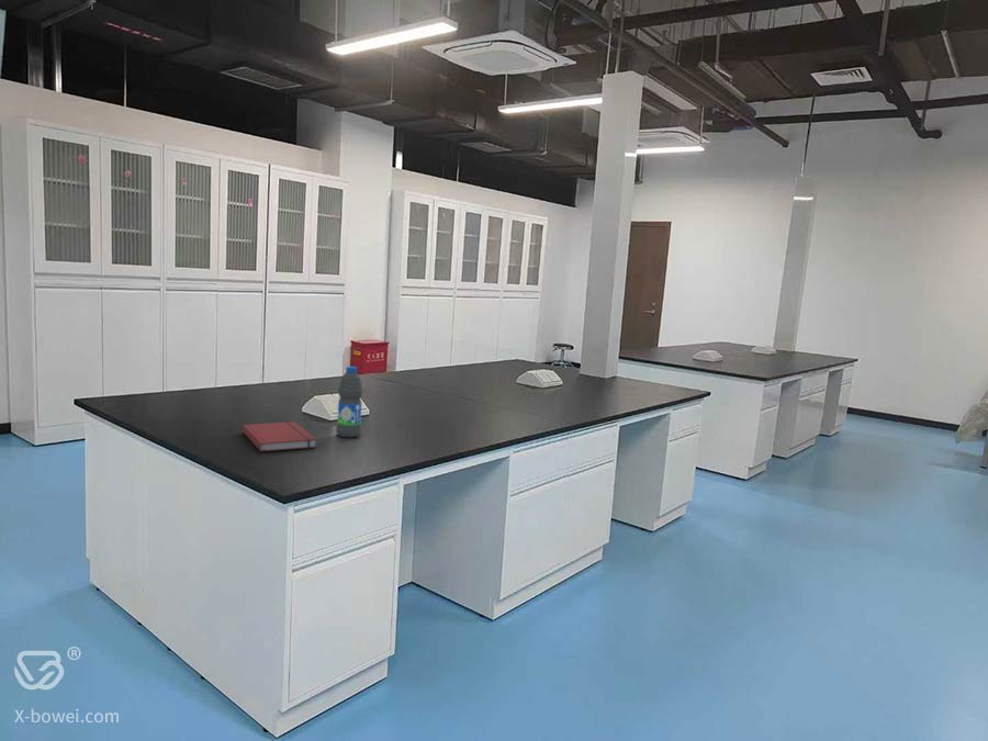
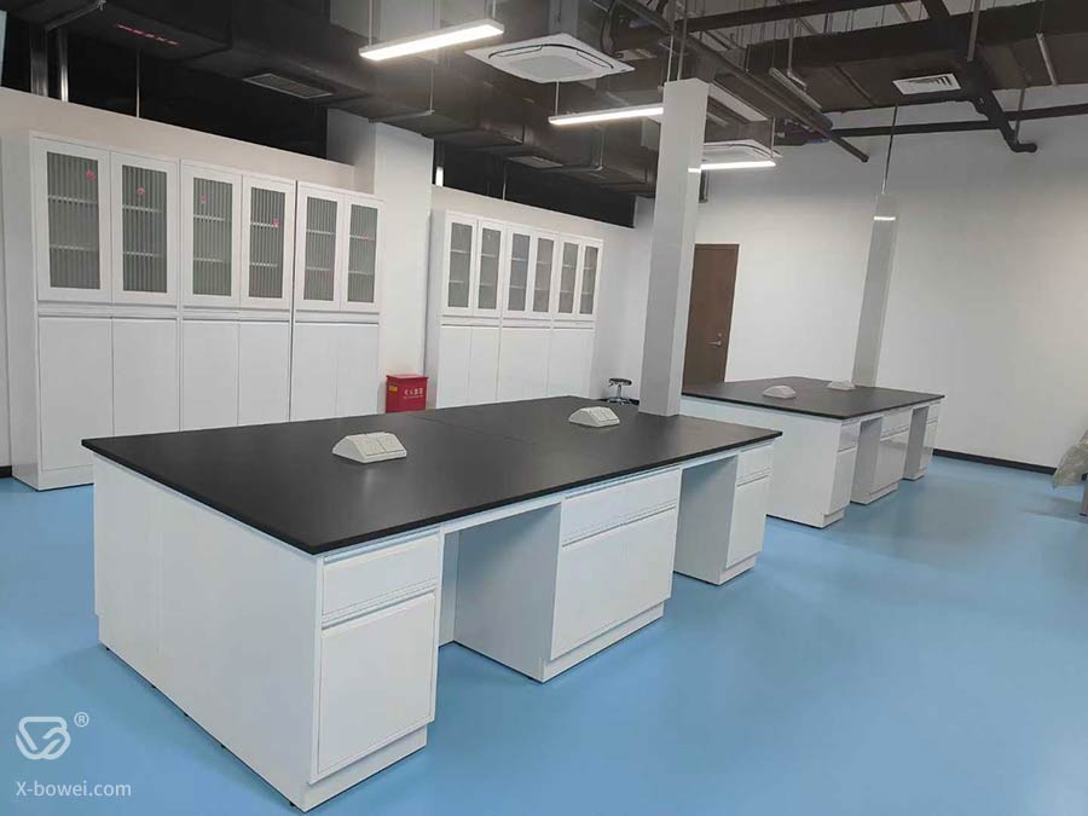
- book (278, 435)
- water bottle (349, 401)
